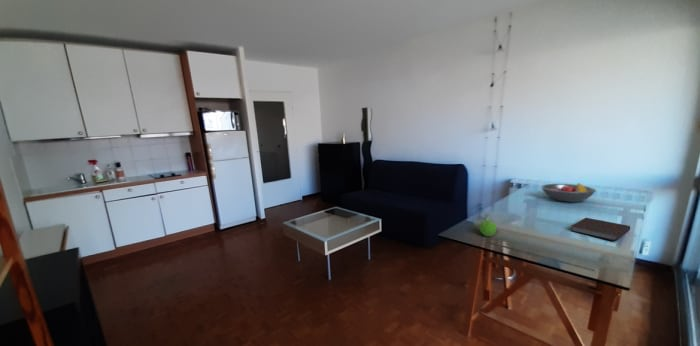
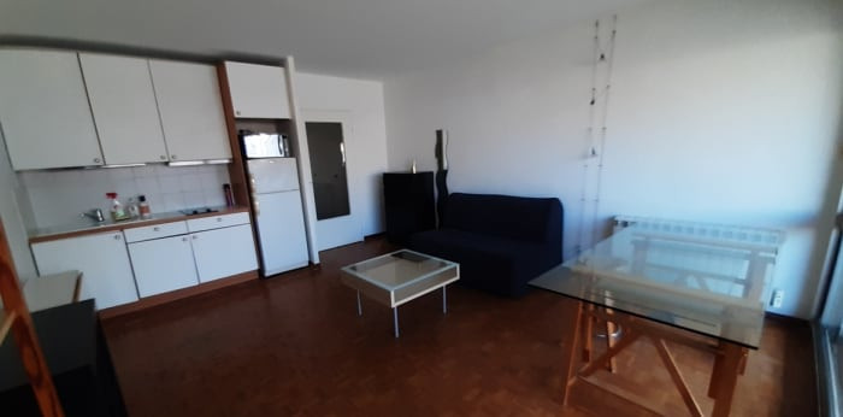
- notebook (599, 228)
- fruit (487, 227)
- fruit bowl (566, 192)
